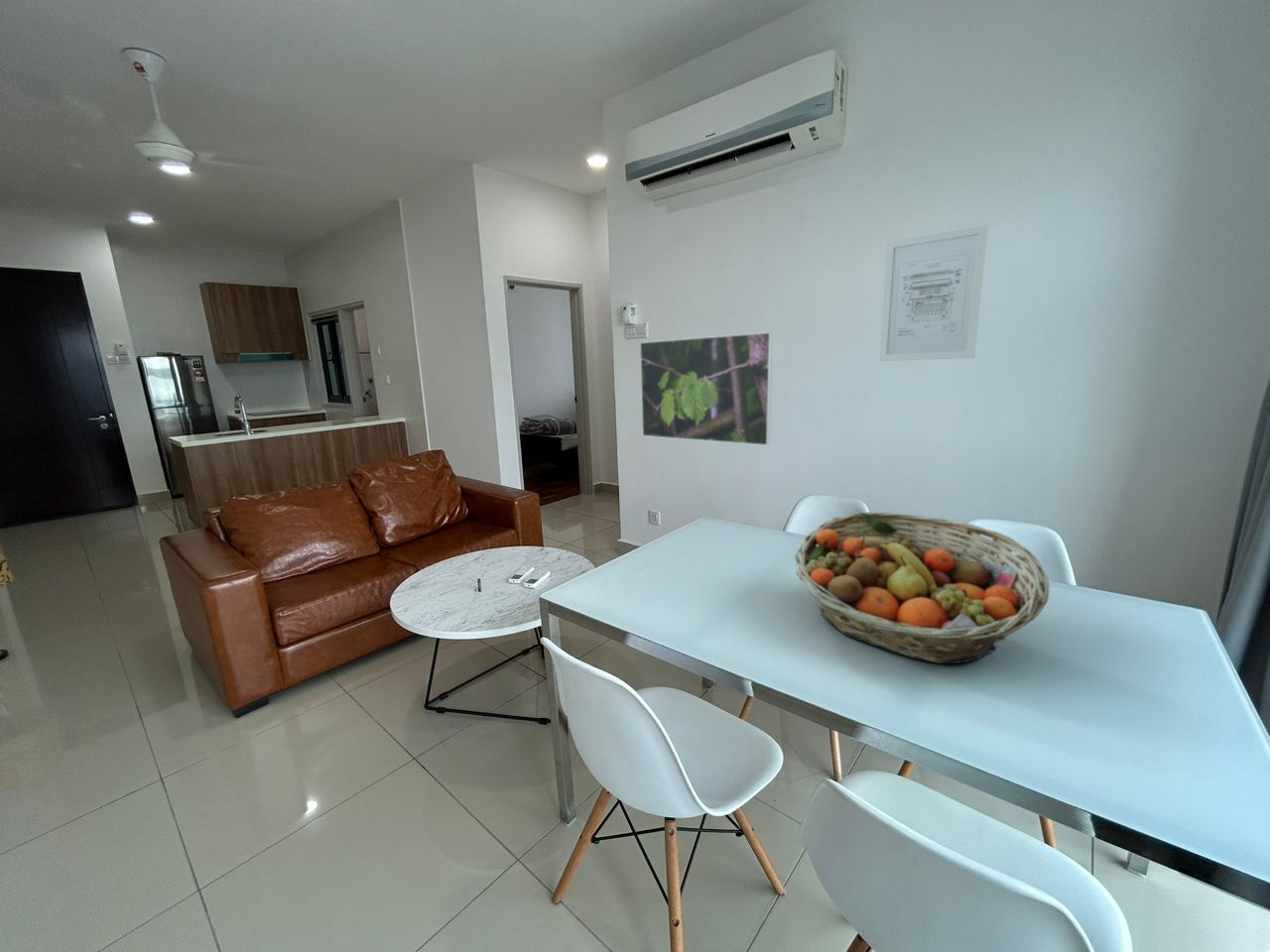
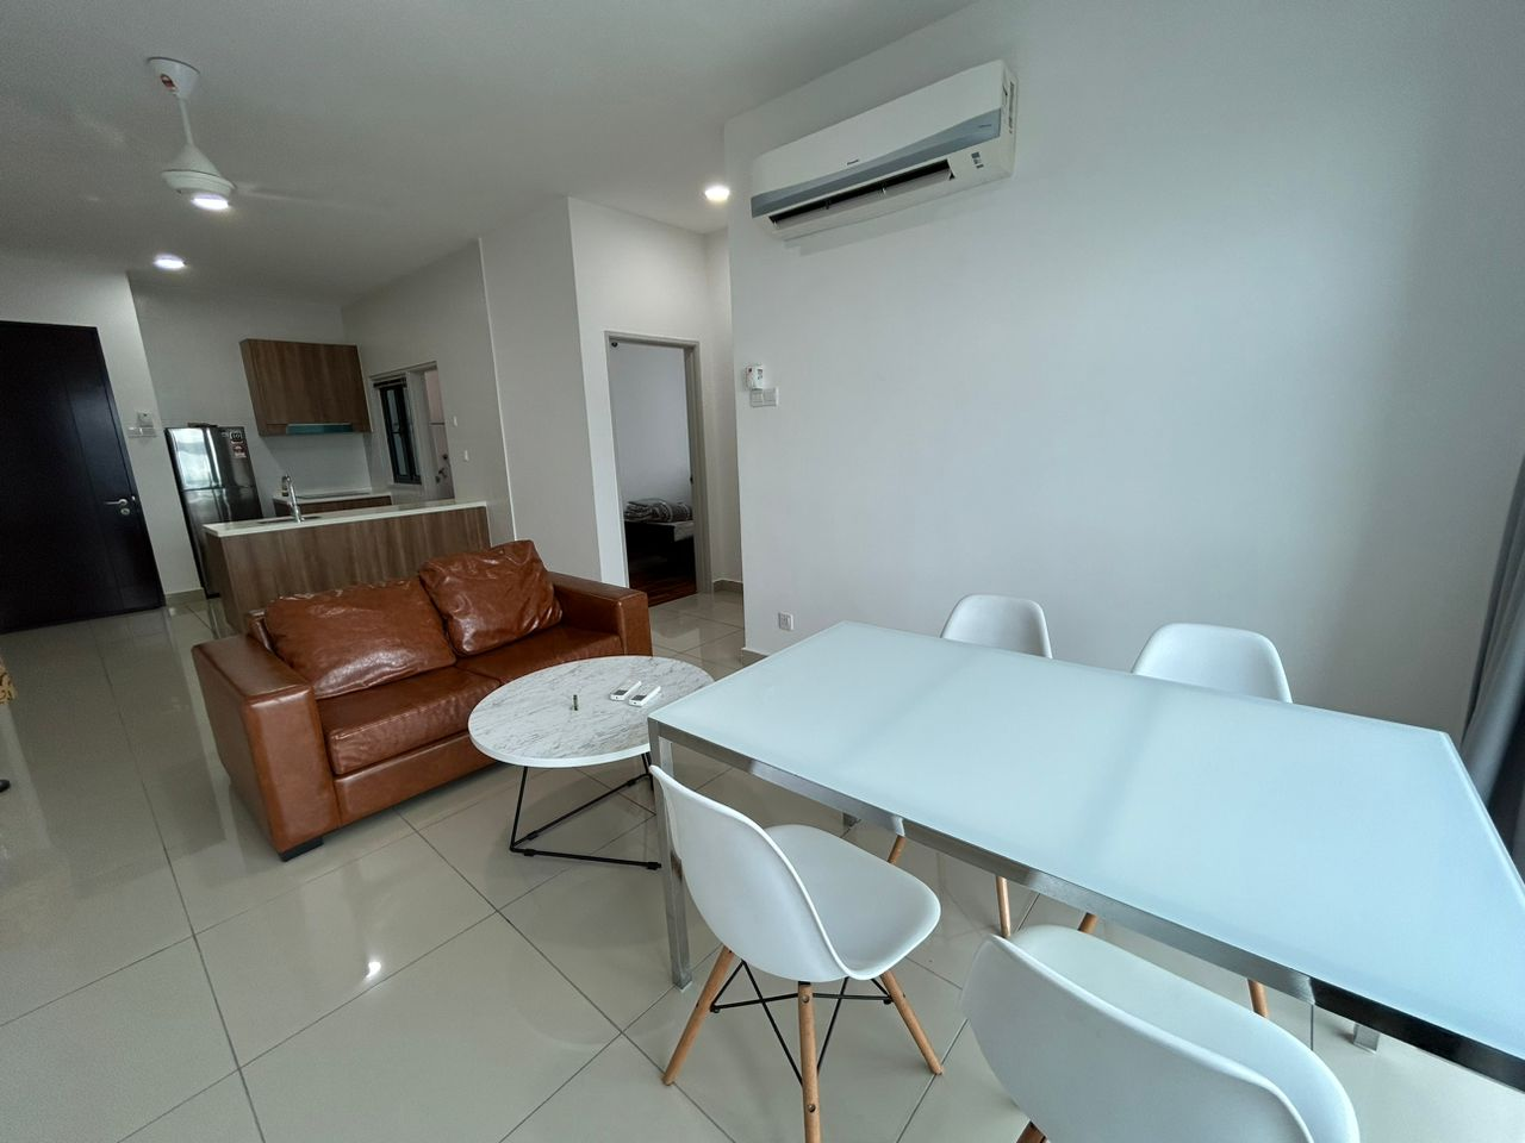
- wall art (930, 298)
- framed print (699, 390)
- fruit basket (906, 579)
